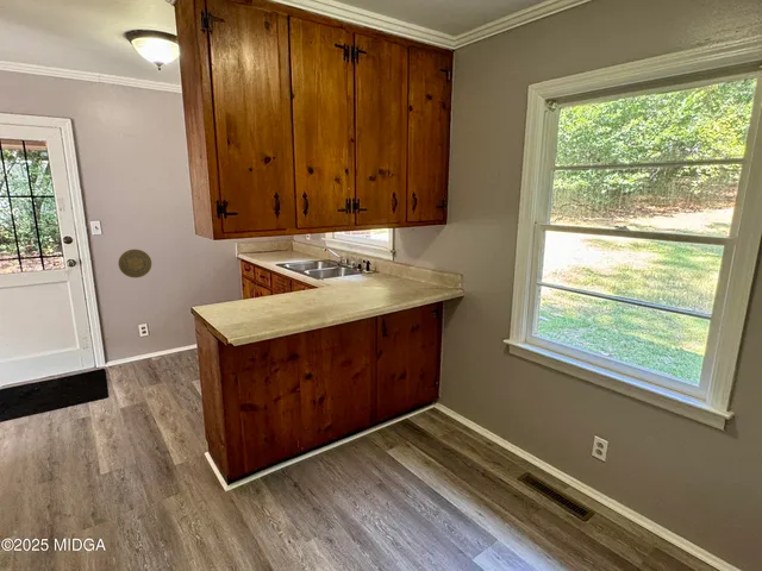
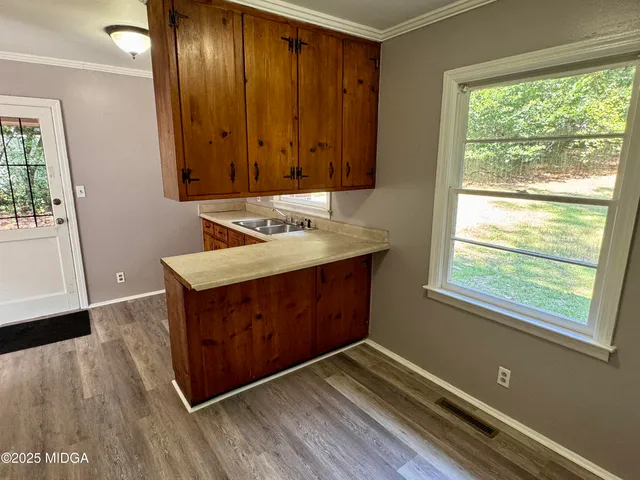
- decorative plate (135, 263)
